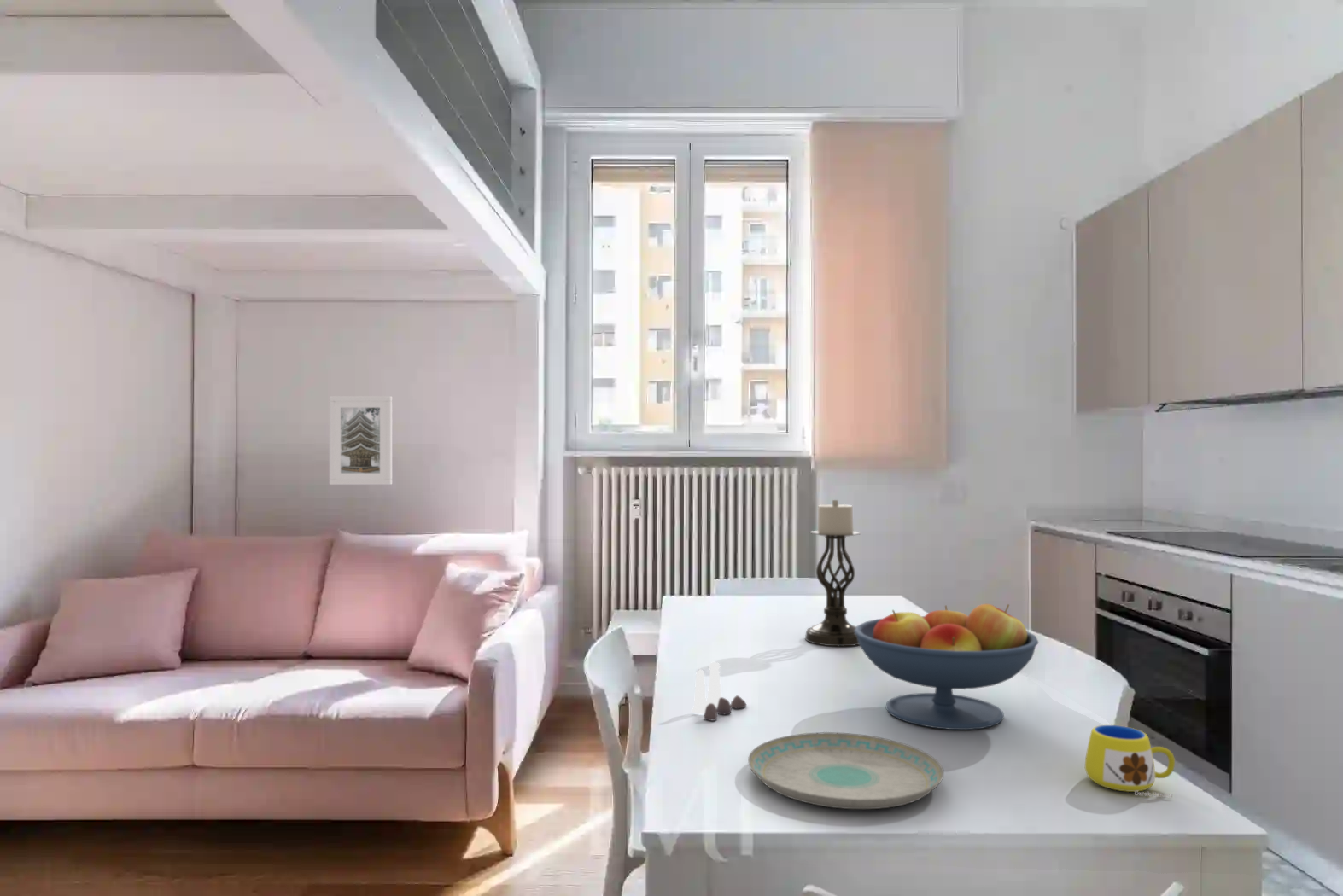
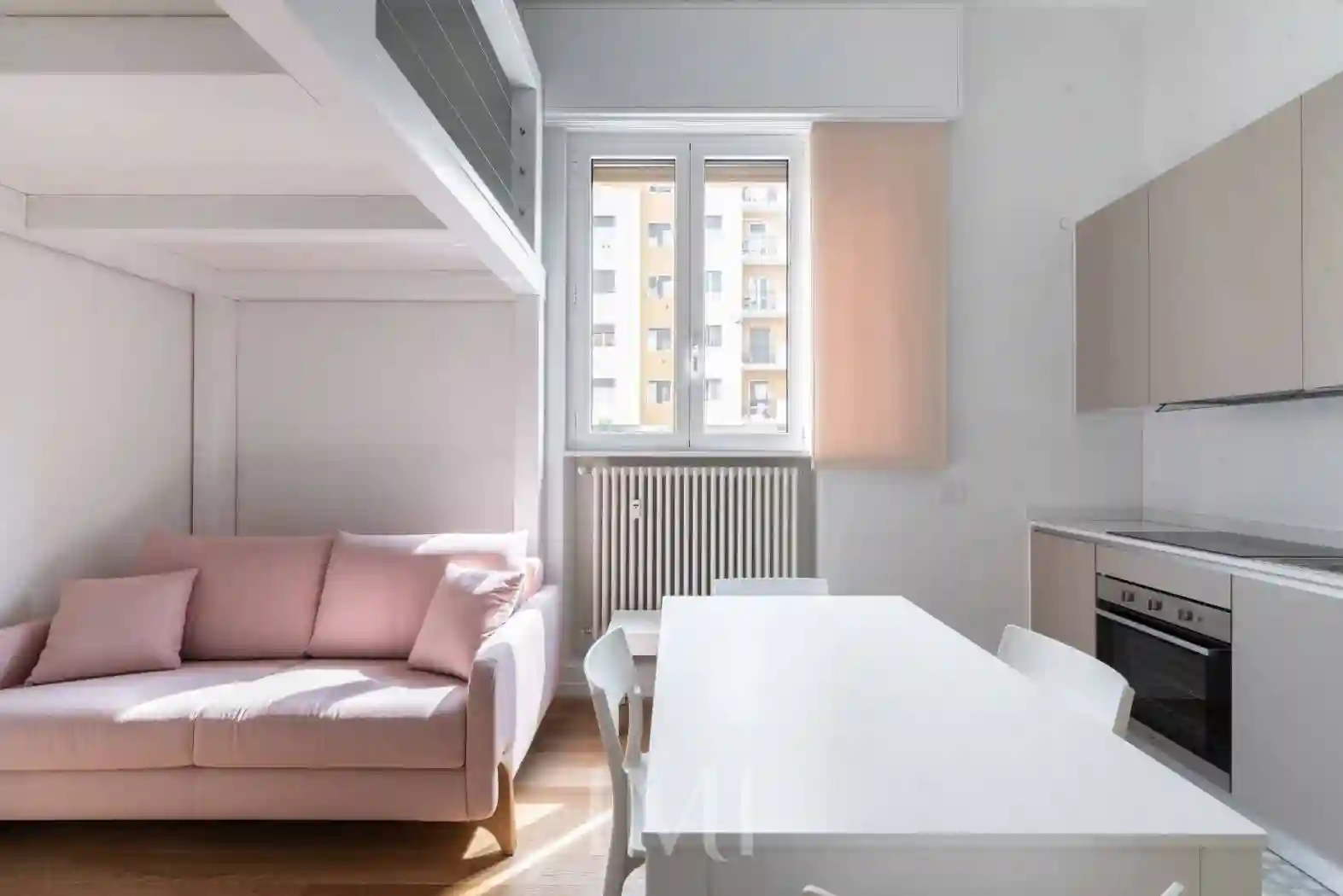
- plate (844, 770)
- mug (1130, 758)
- fruit bowl (943, 658)
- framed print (360, 440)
- candle holder (836, 570)
- salt and pepper shaker set (717, 688)
